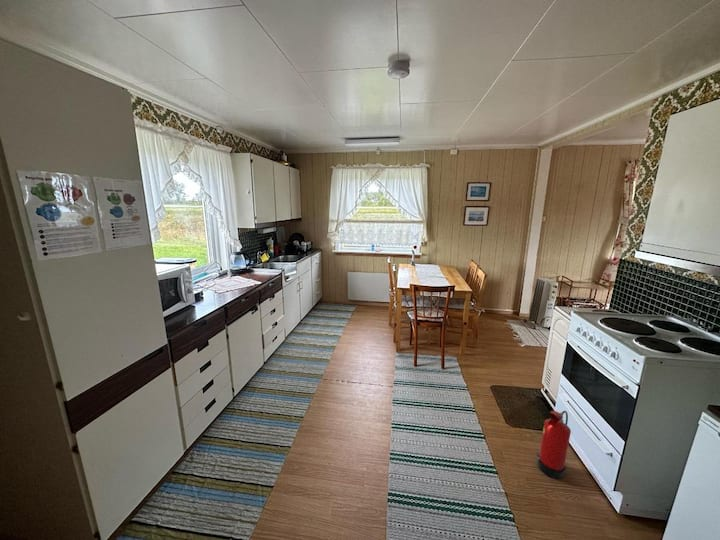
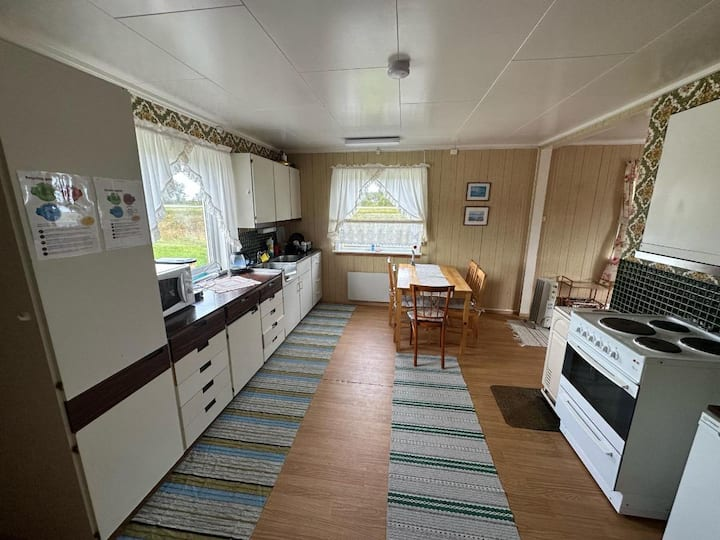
- fire extinguisher (556, 437)
